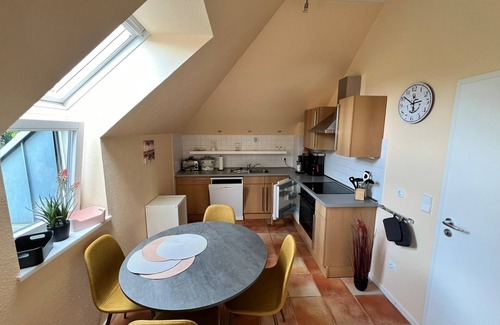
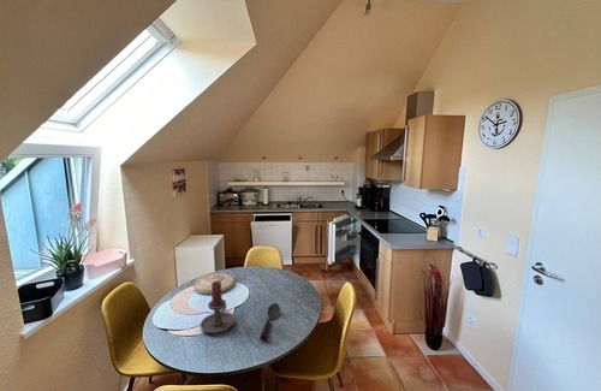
+ candle holder (218, 301)
+ spoon (270, 319)
+ plate (214, 280)
